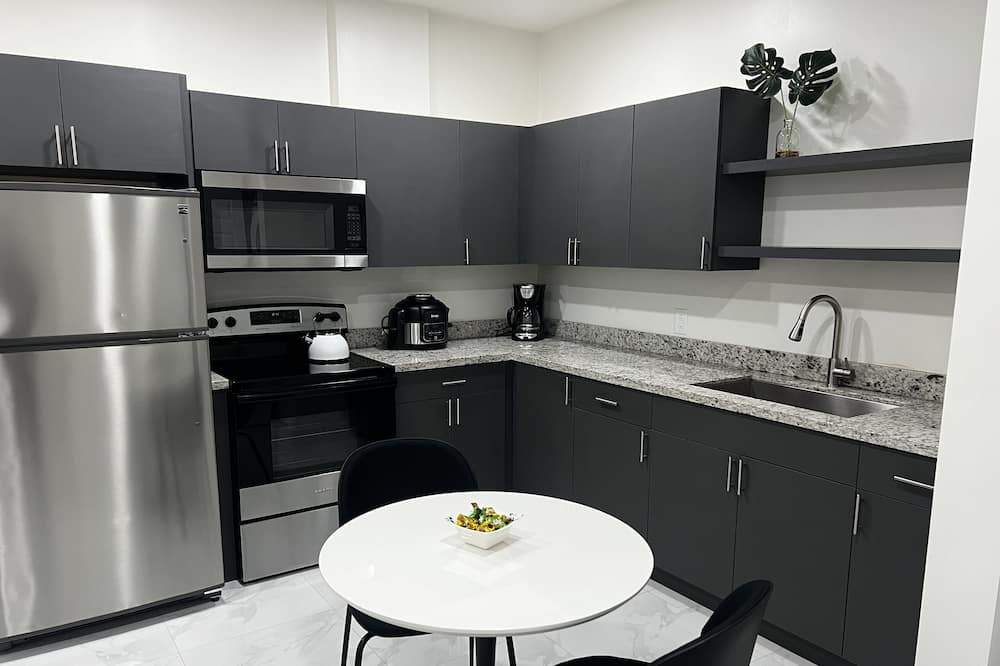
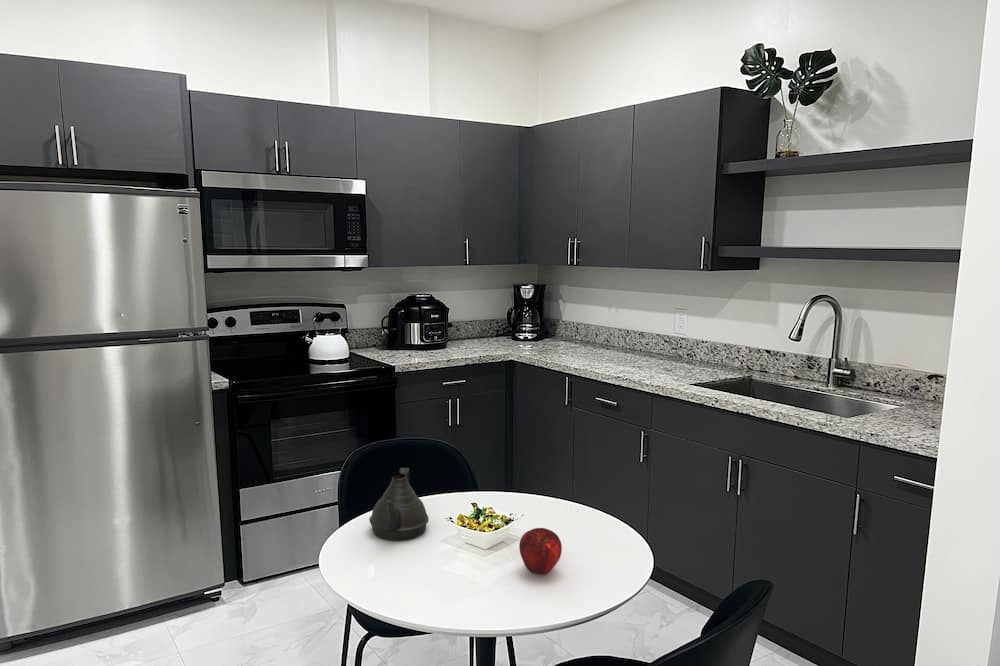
+ apple (539, 551)
+ teapot (396, 507)
